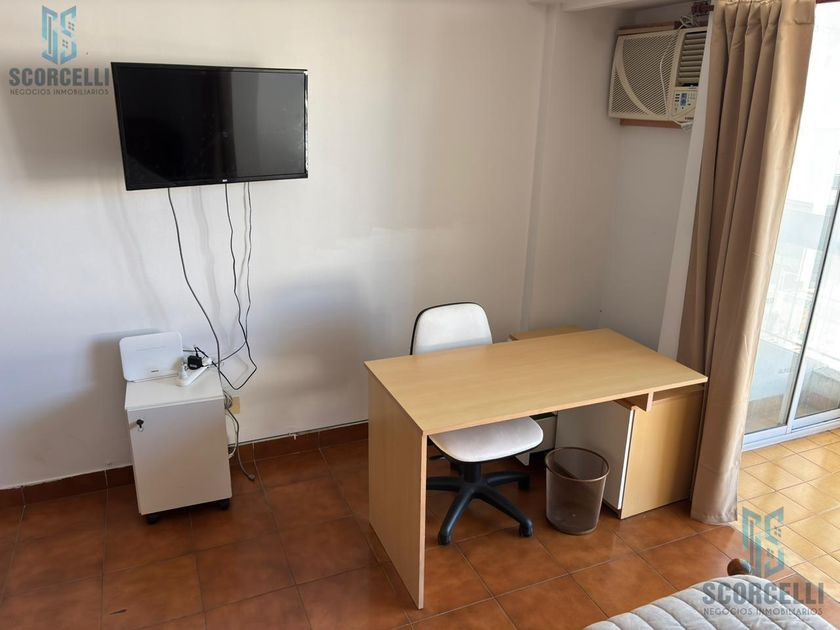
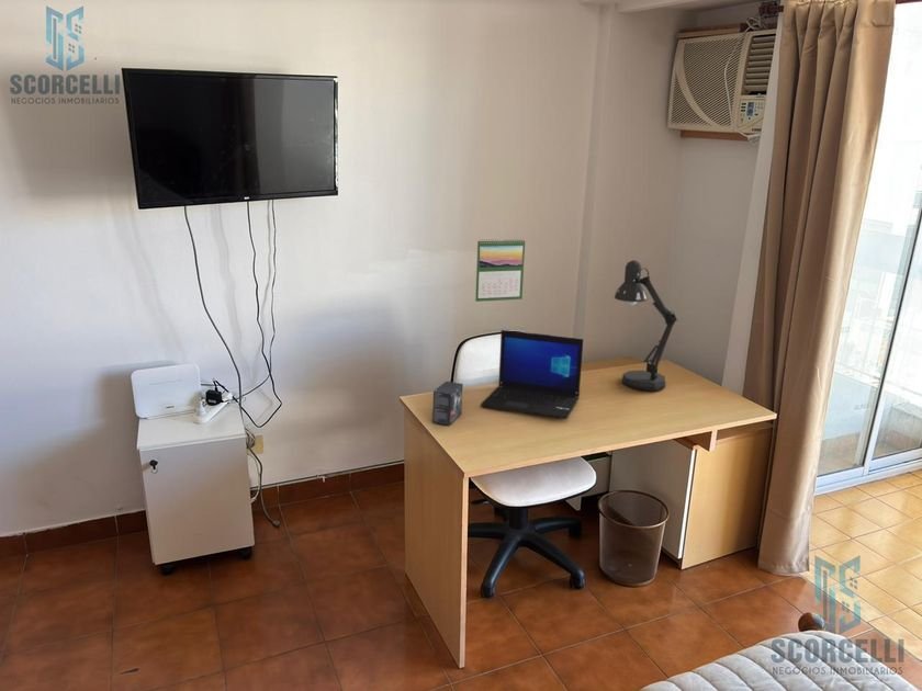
+ laptop (532, 372)
+ desk lamp (661, 314)
+ calendar (499, 269)
+ small box (447, 403)
